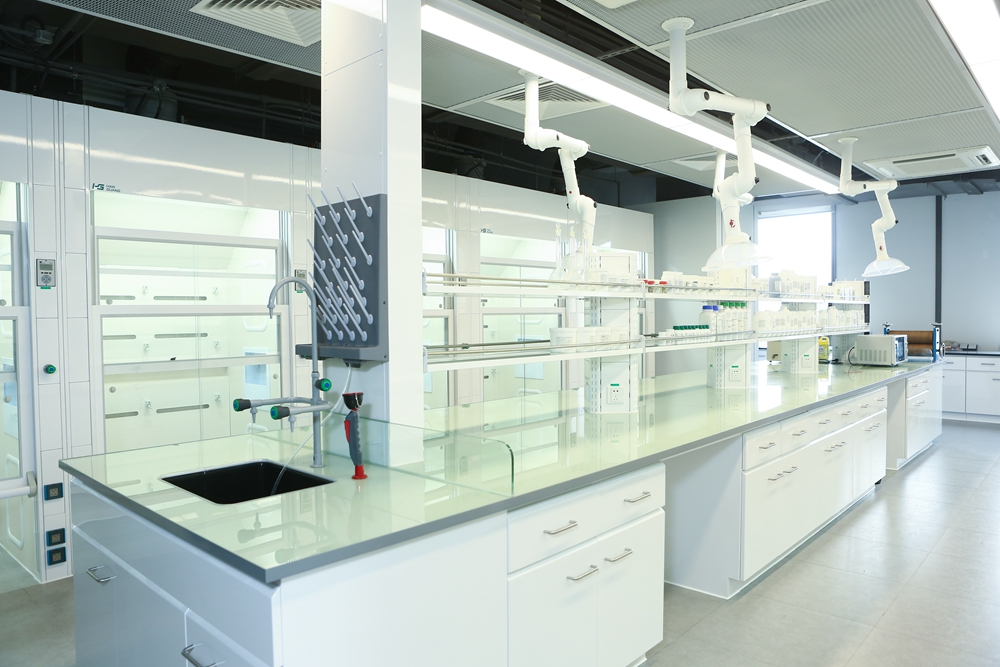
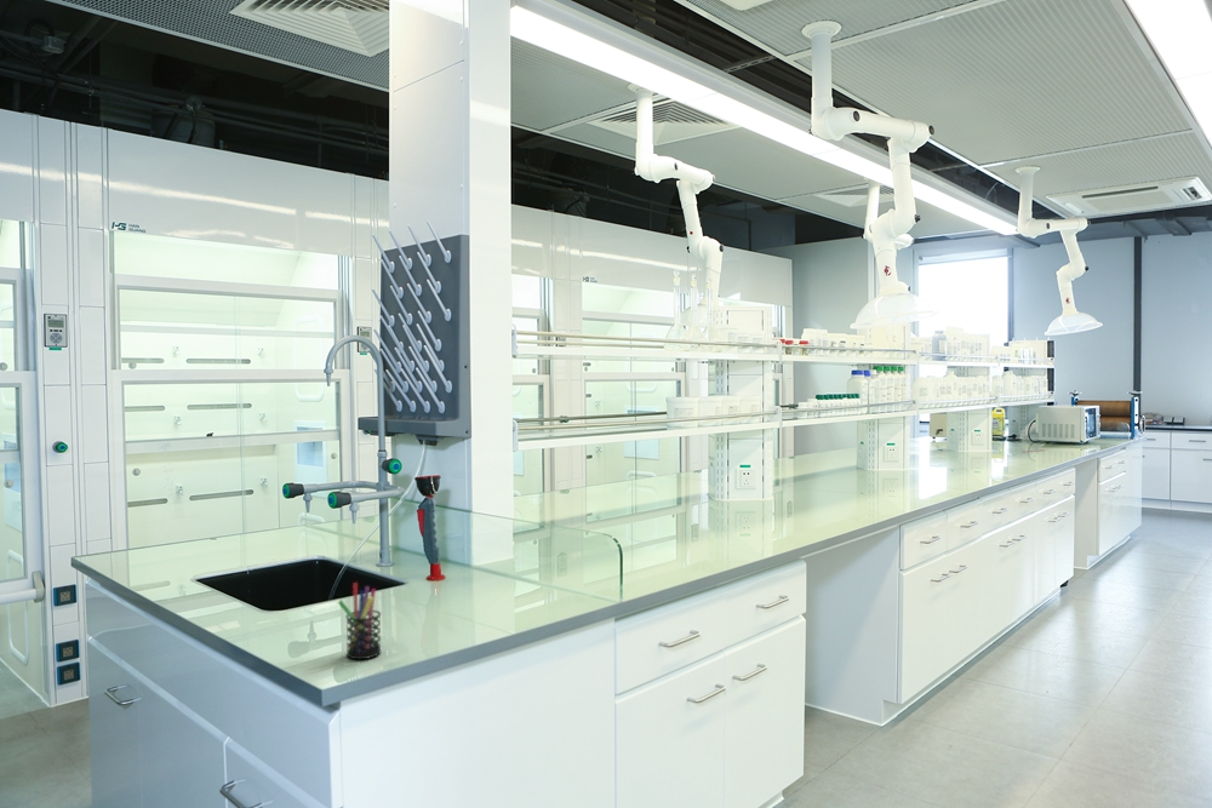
+ pen holder (359, 619)
